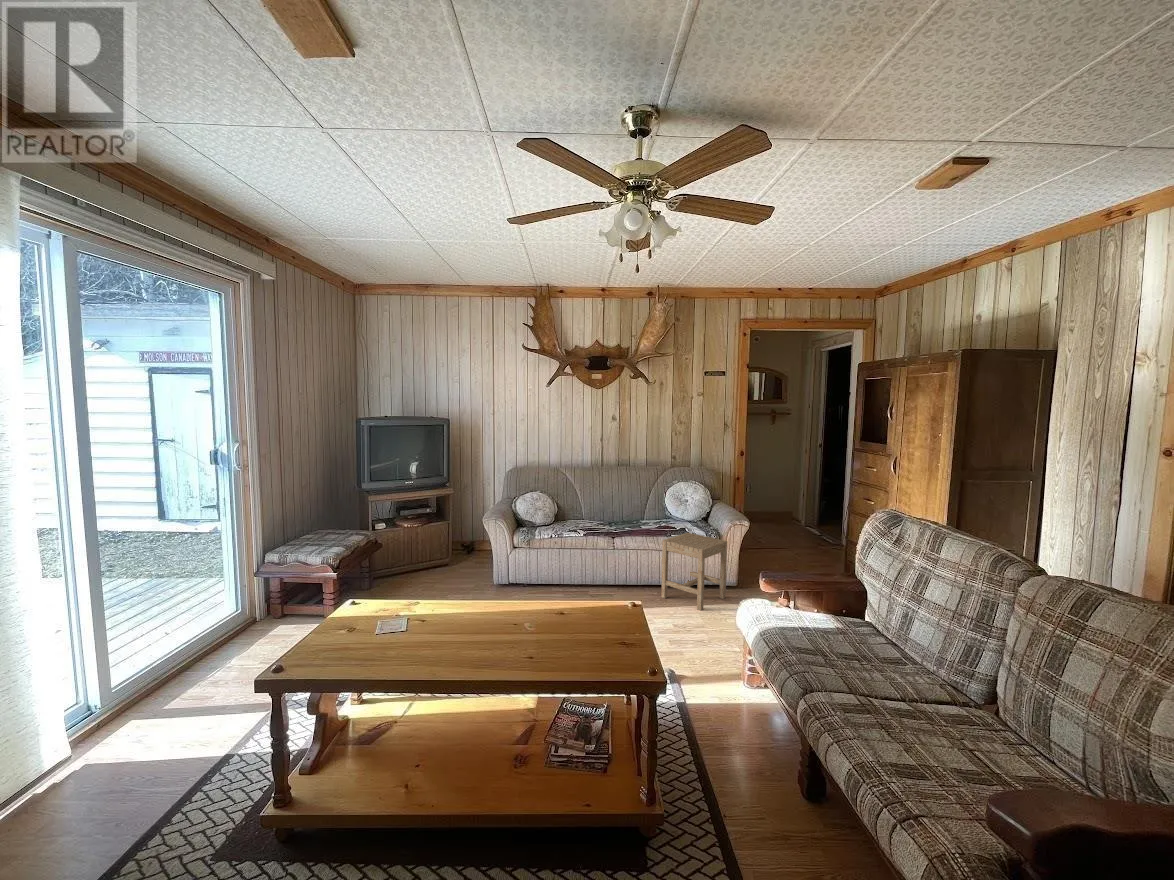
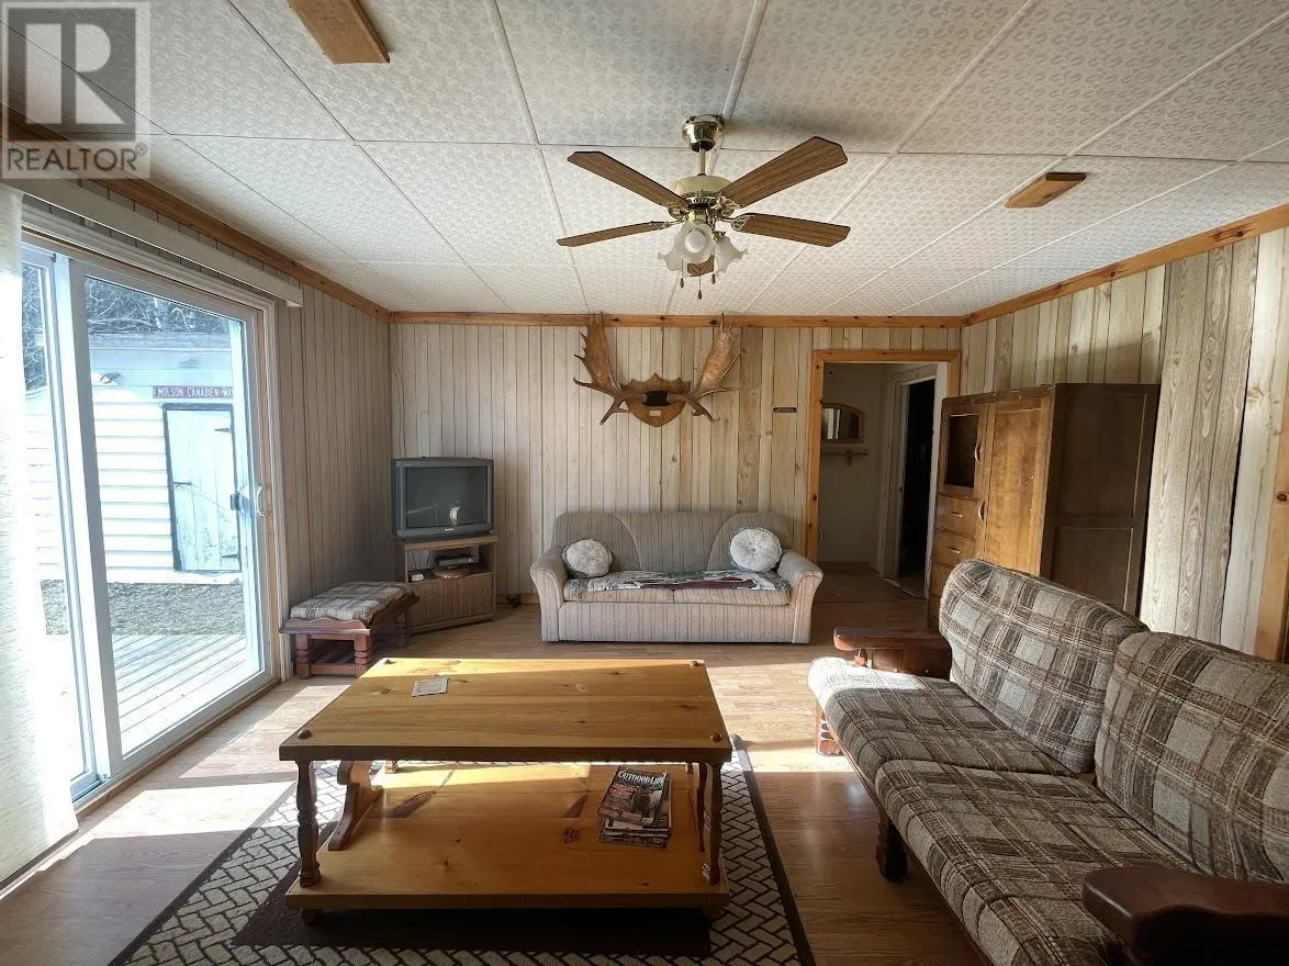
- stool (694, 572)
